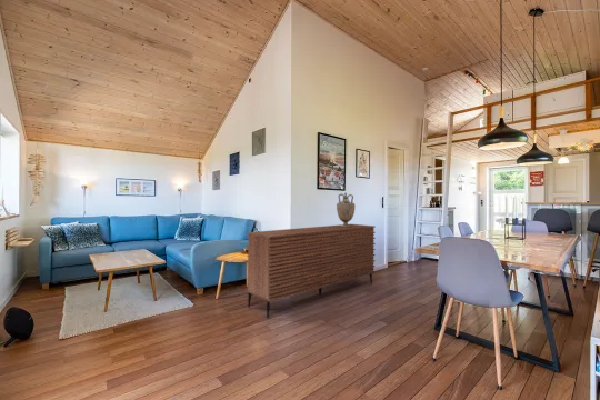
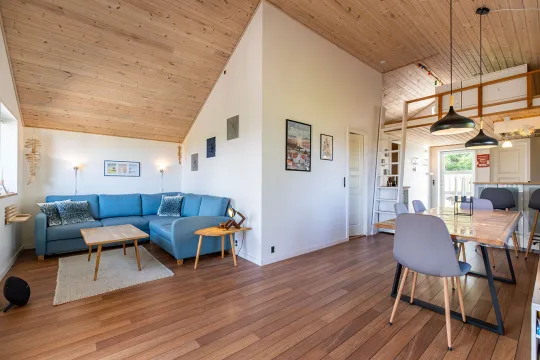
- decorative urn (346, 209)
- sideboard (319, 261)
